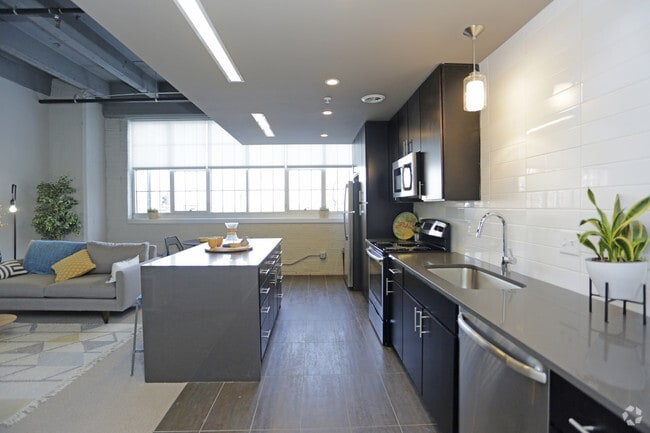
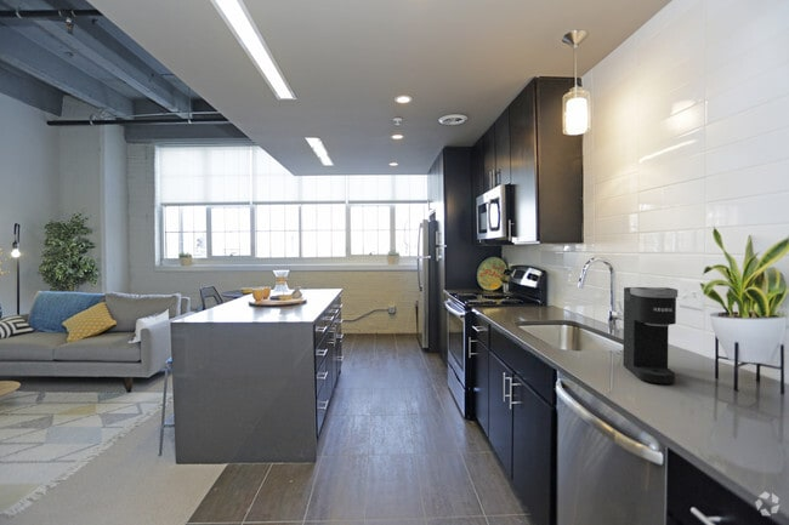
+ coffee maker (647, 330)
